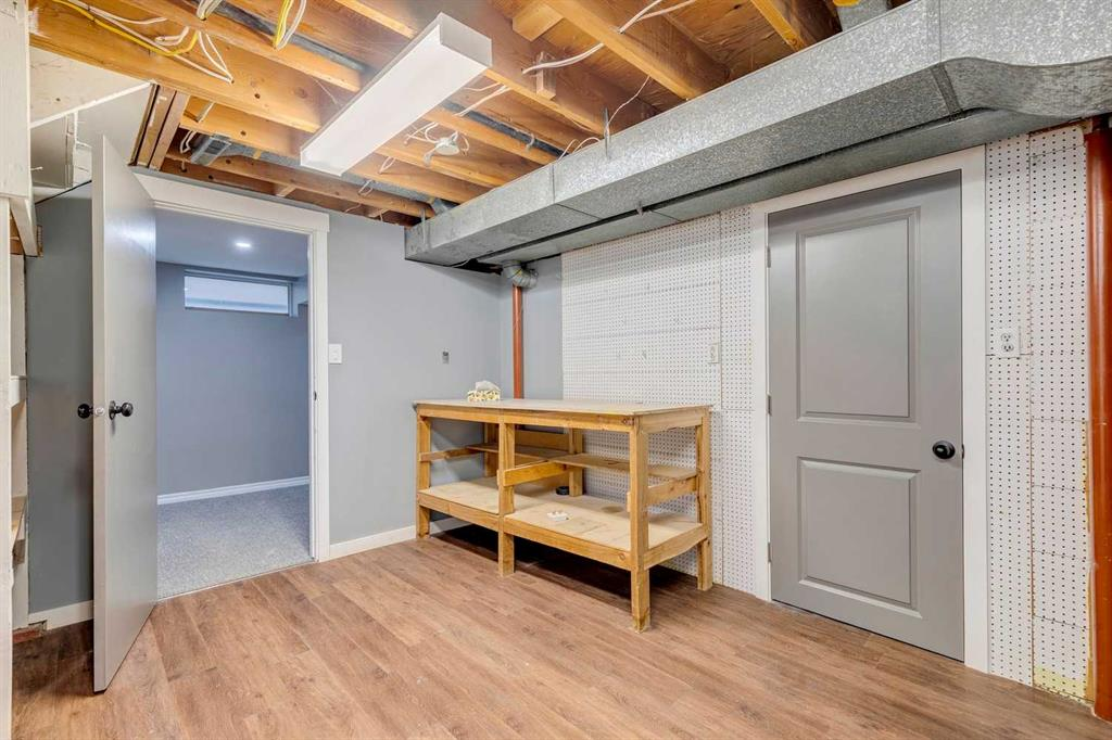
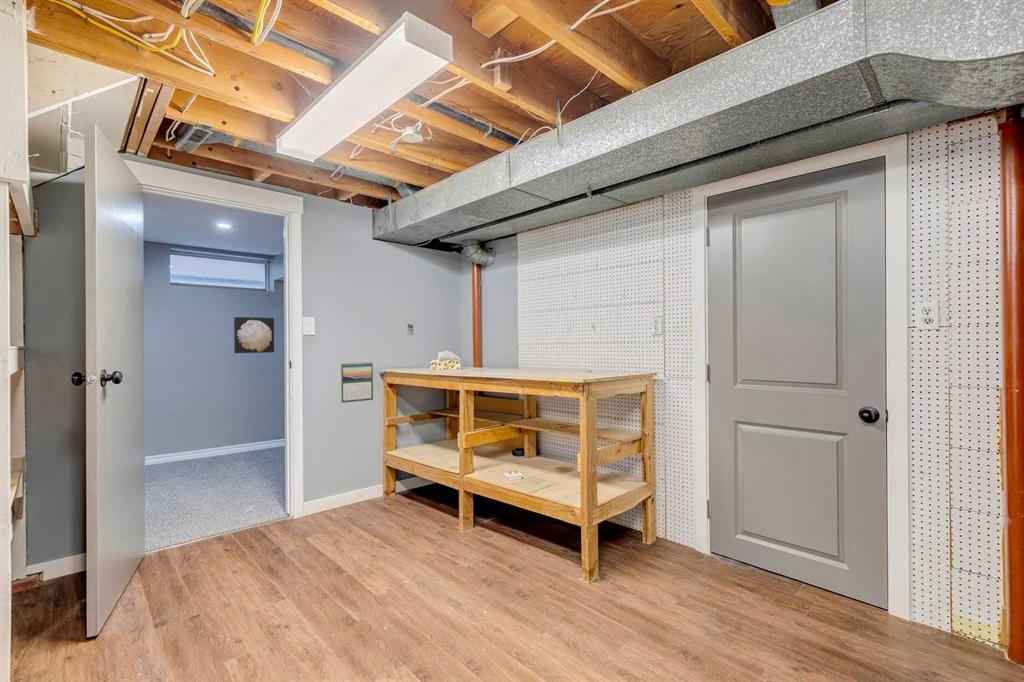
+ wall art (254, 335)
+ calendar (357, 381)
